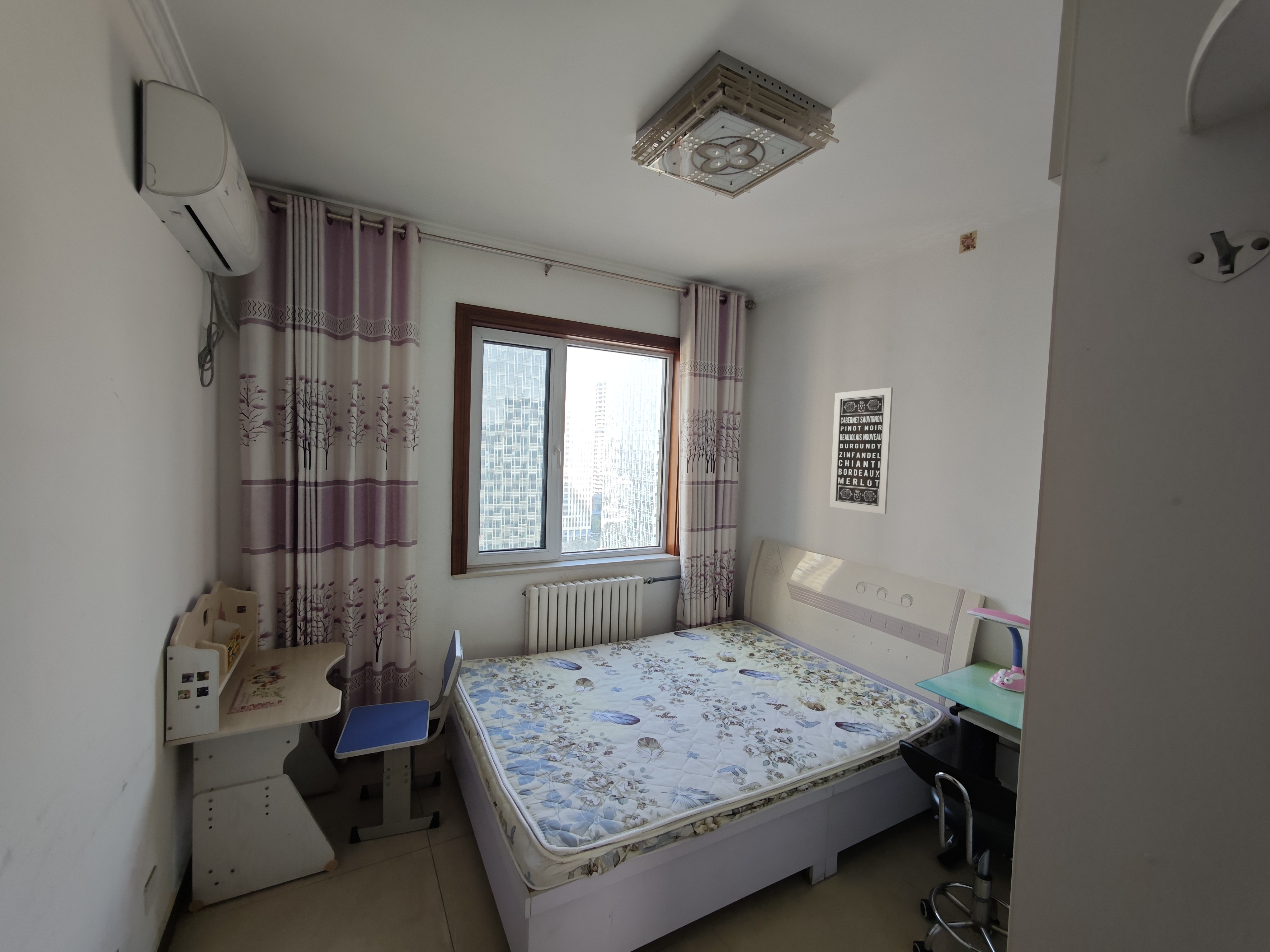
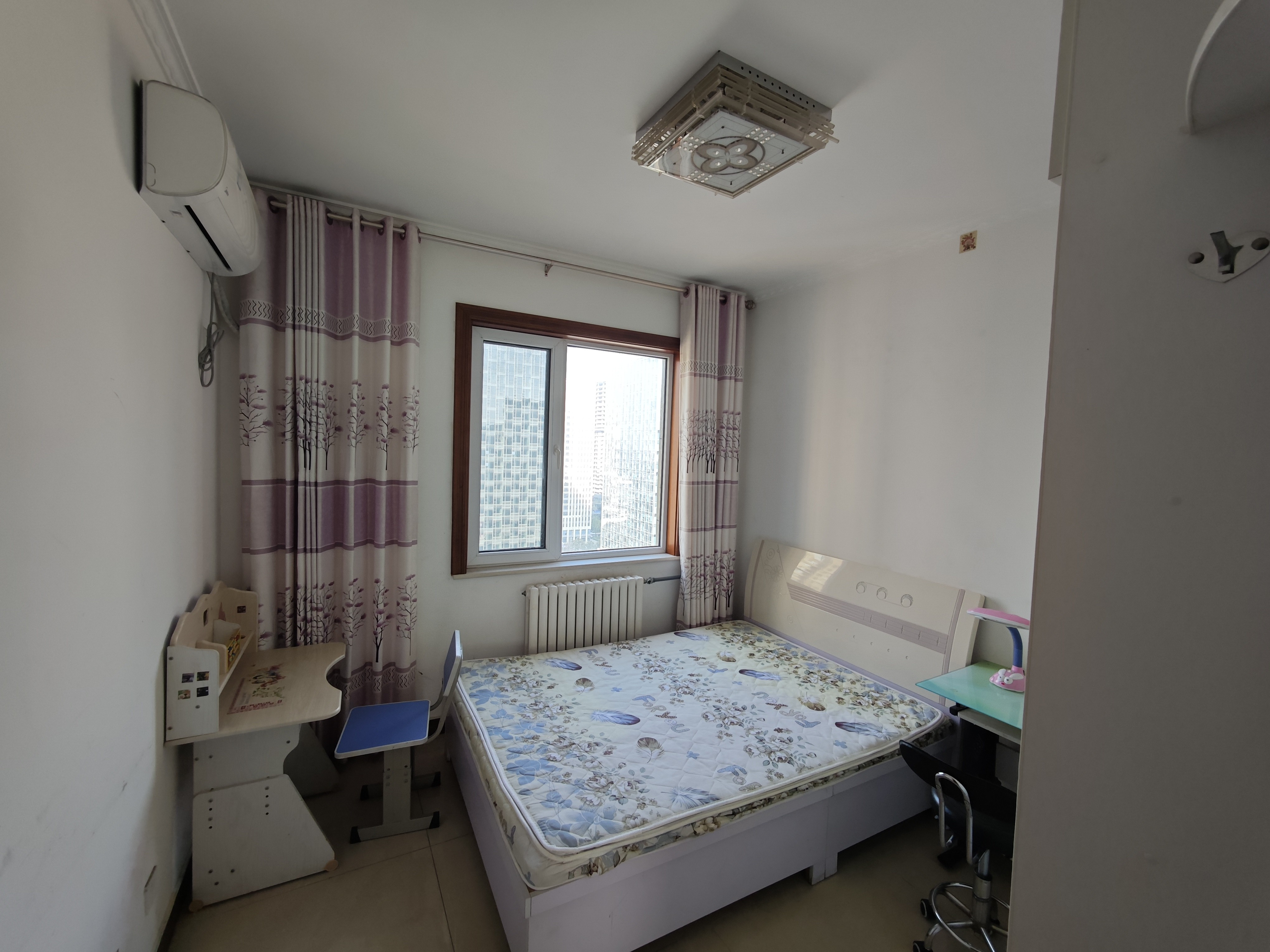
- wall art (859, 450)
